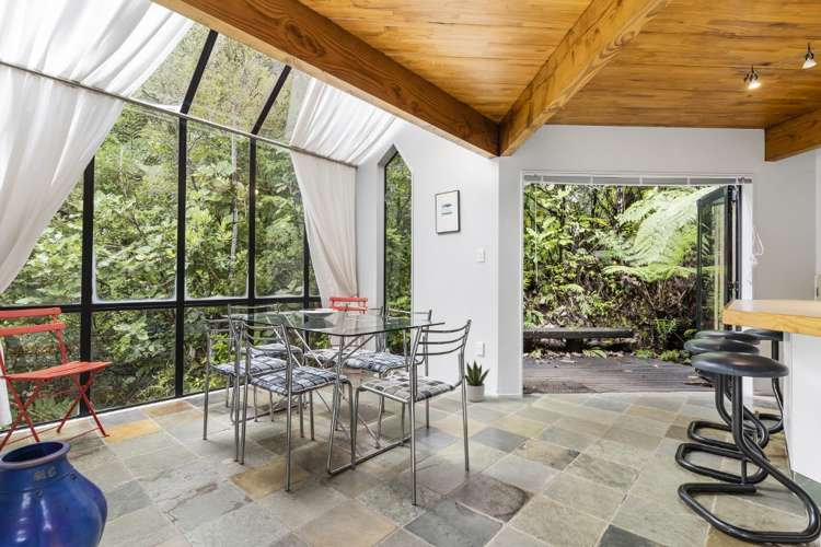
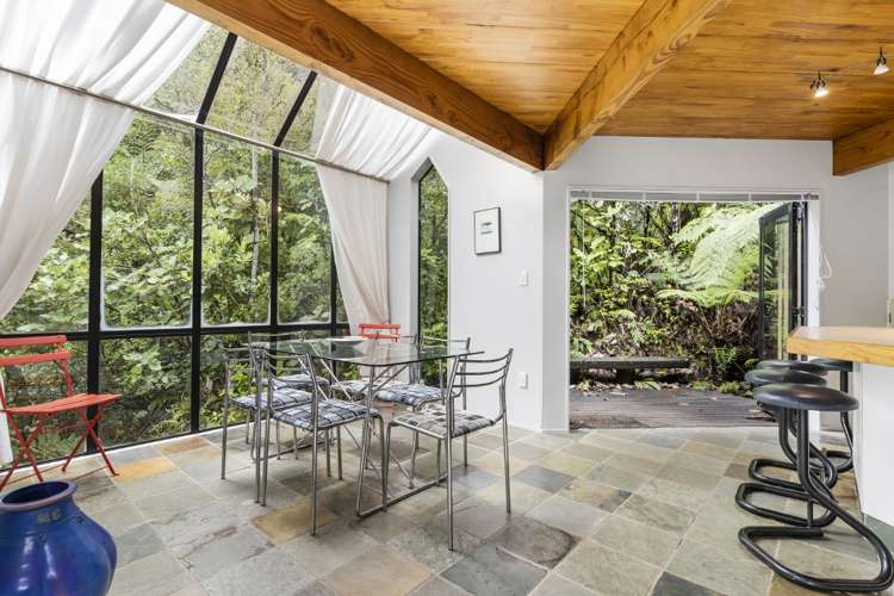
- potted plant (476, 379)
